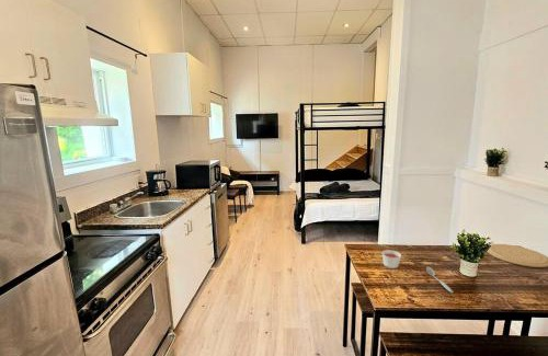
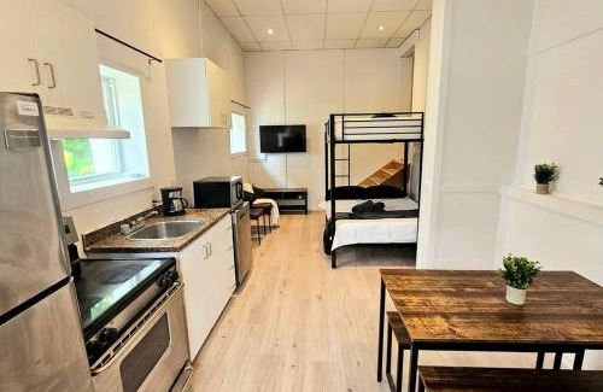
- spoon (438, 279)
- candle (390, 260)
- plate (516, 254)
